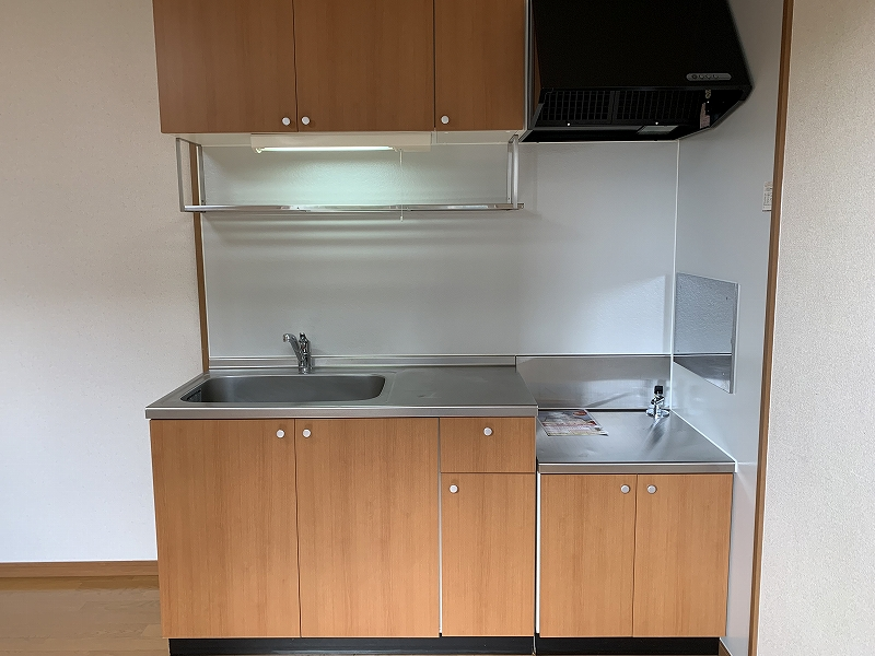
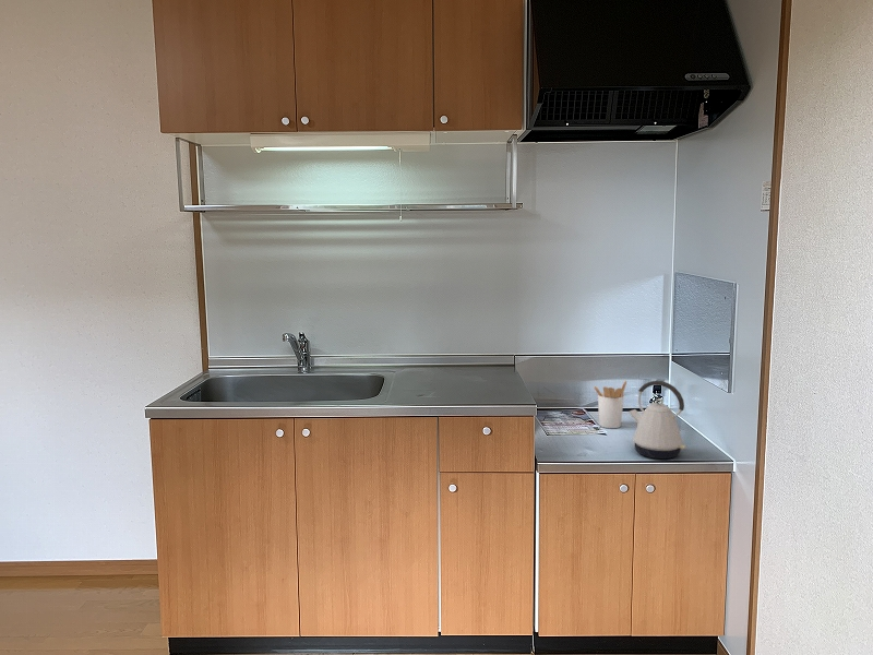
+ kettle (656, 417)
+ utensil holder (611, 404)
